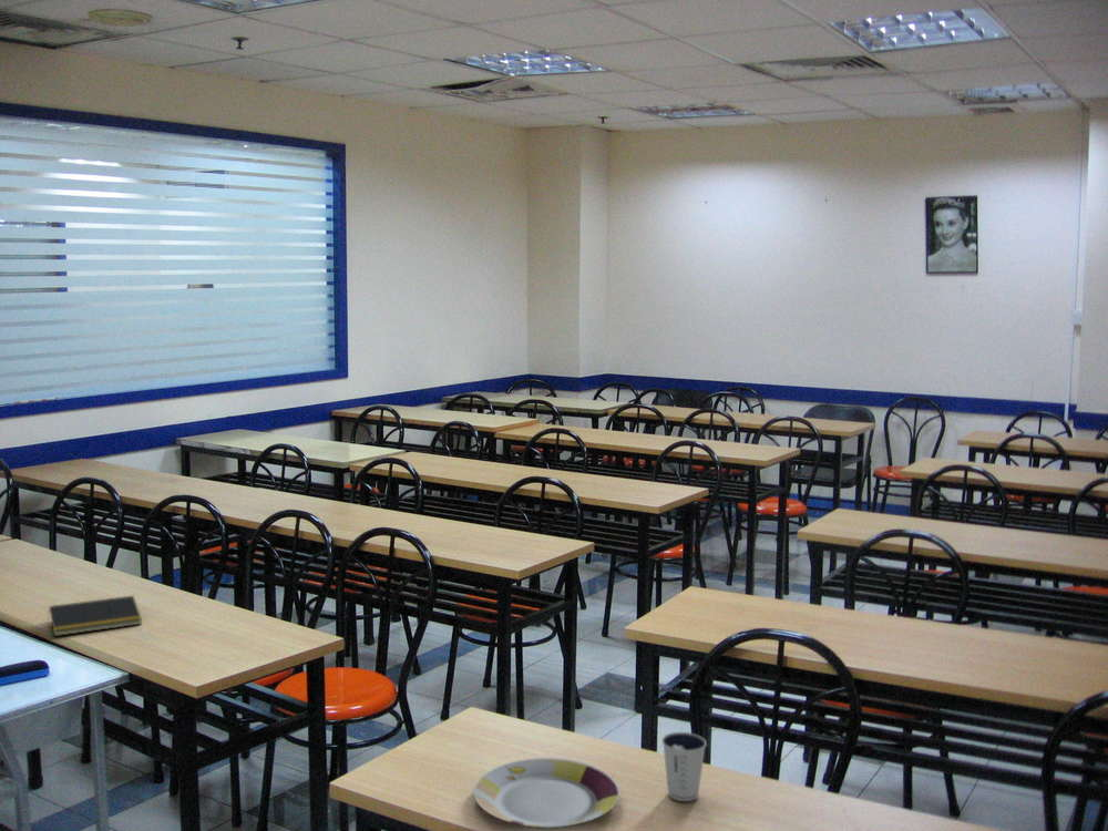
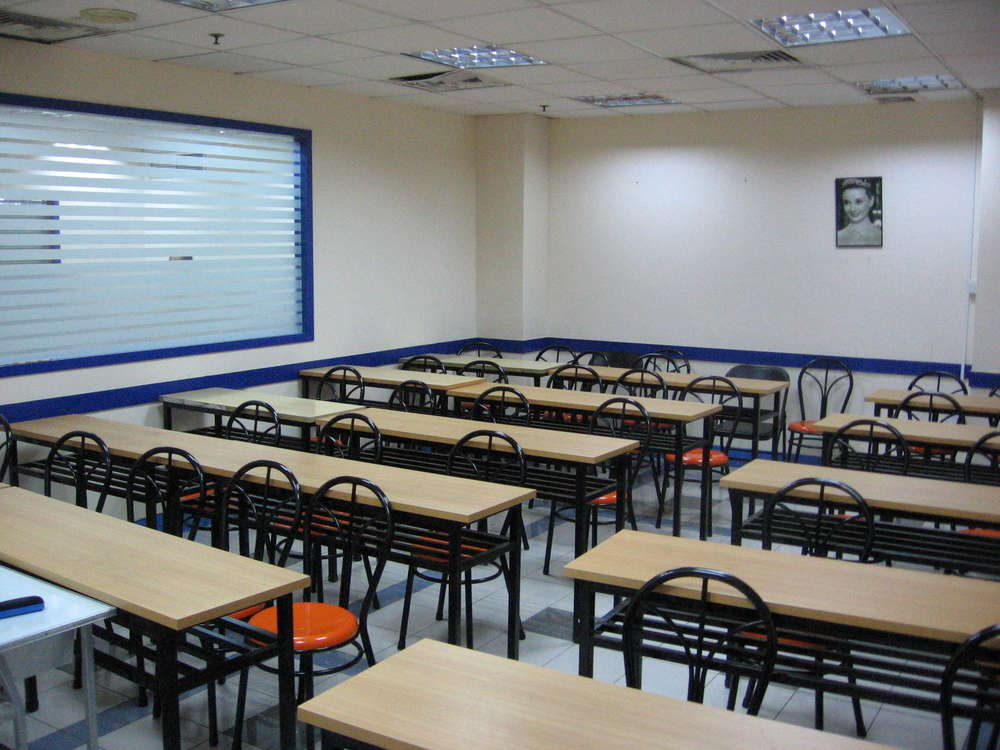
- plate (546, 794)
- notepad (95, 615)
- dixie cup (684, 768)
